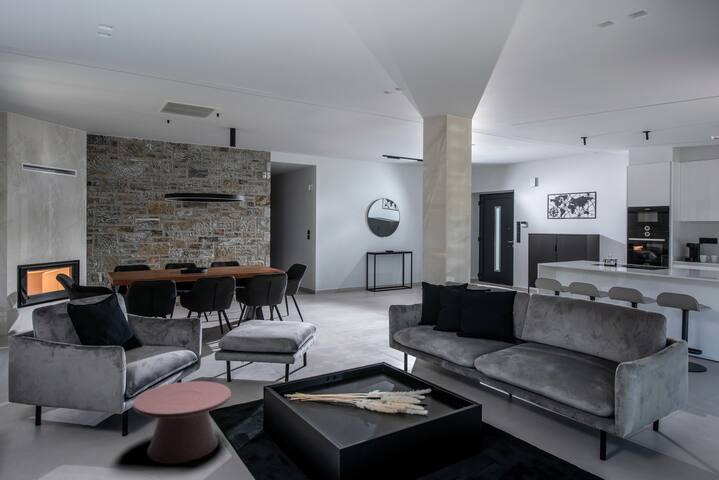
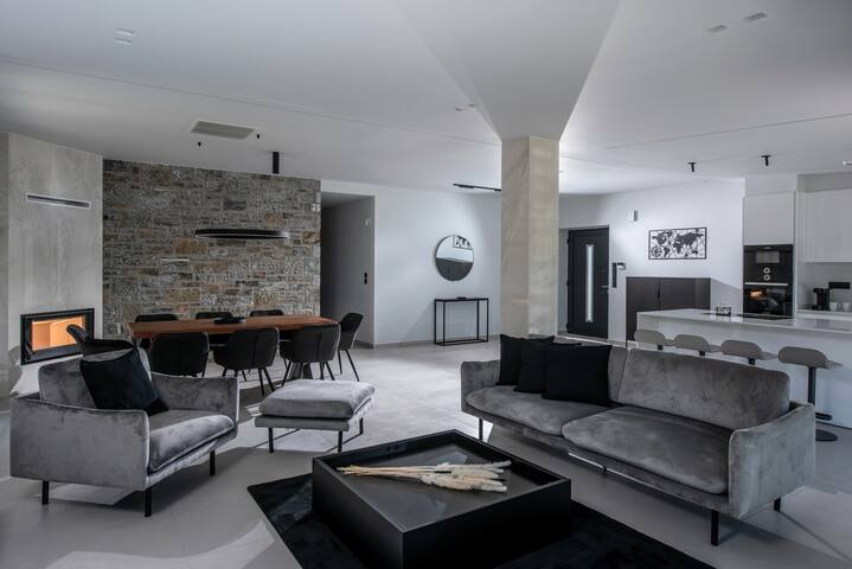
- side table (183, 421)
